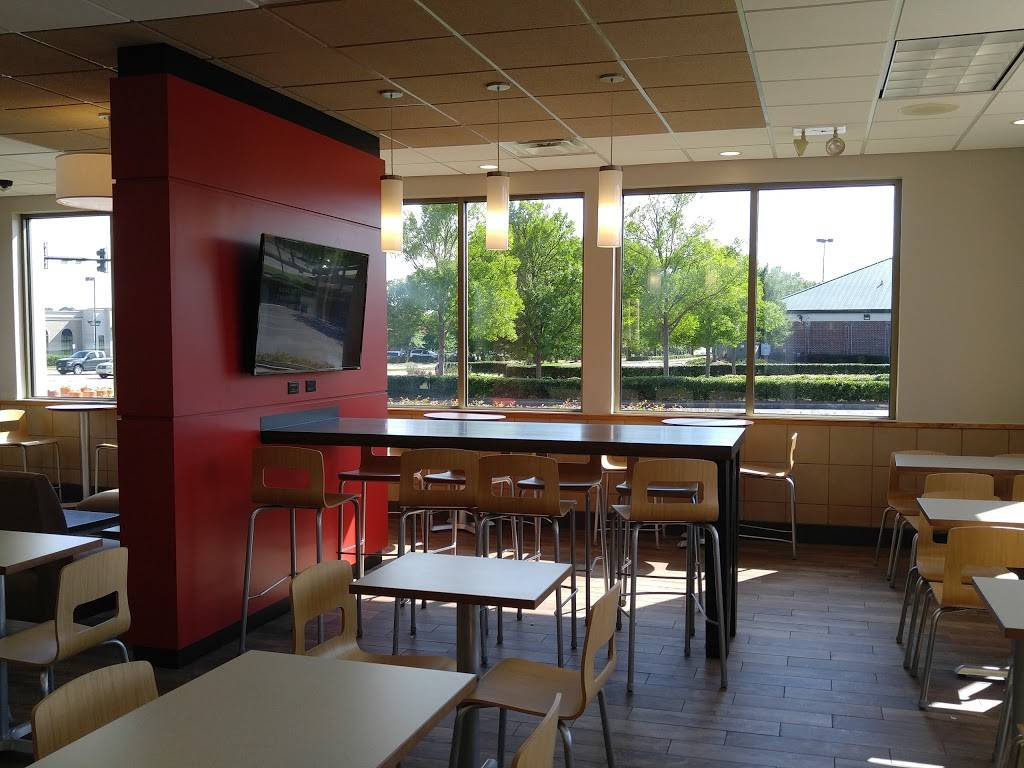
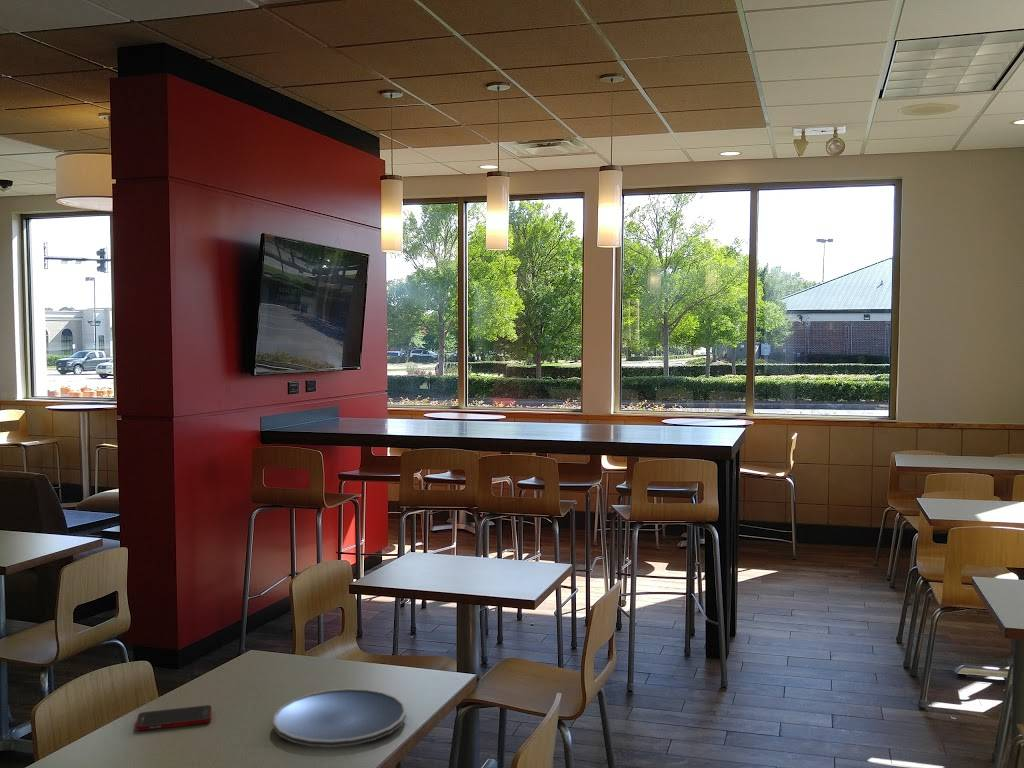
+ plate (340, 718)
+ cell phone (174, 717)
